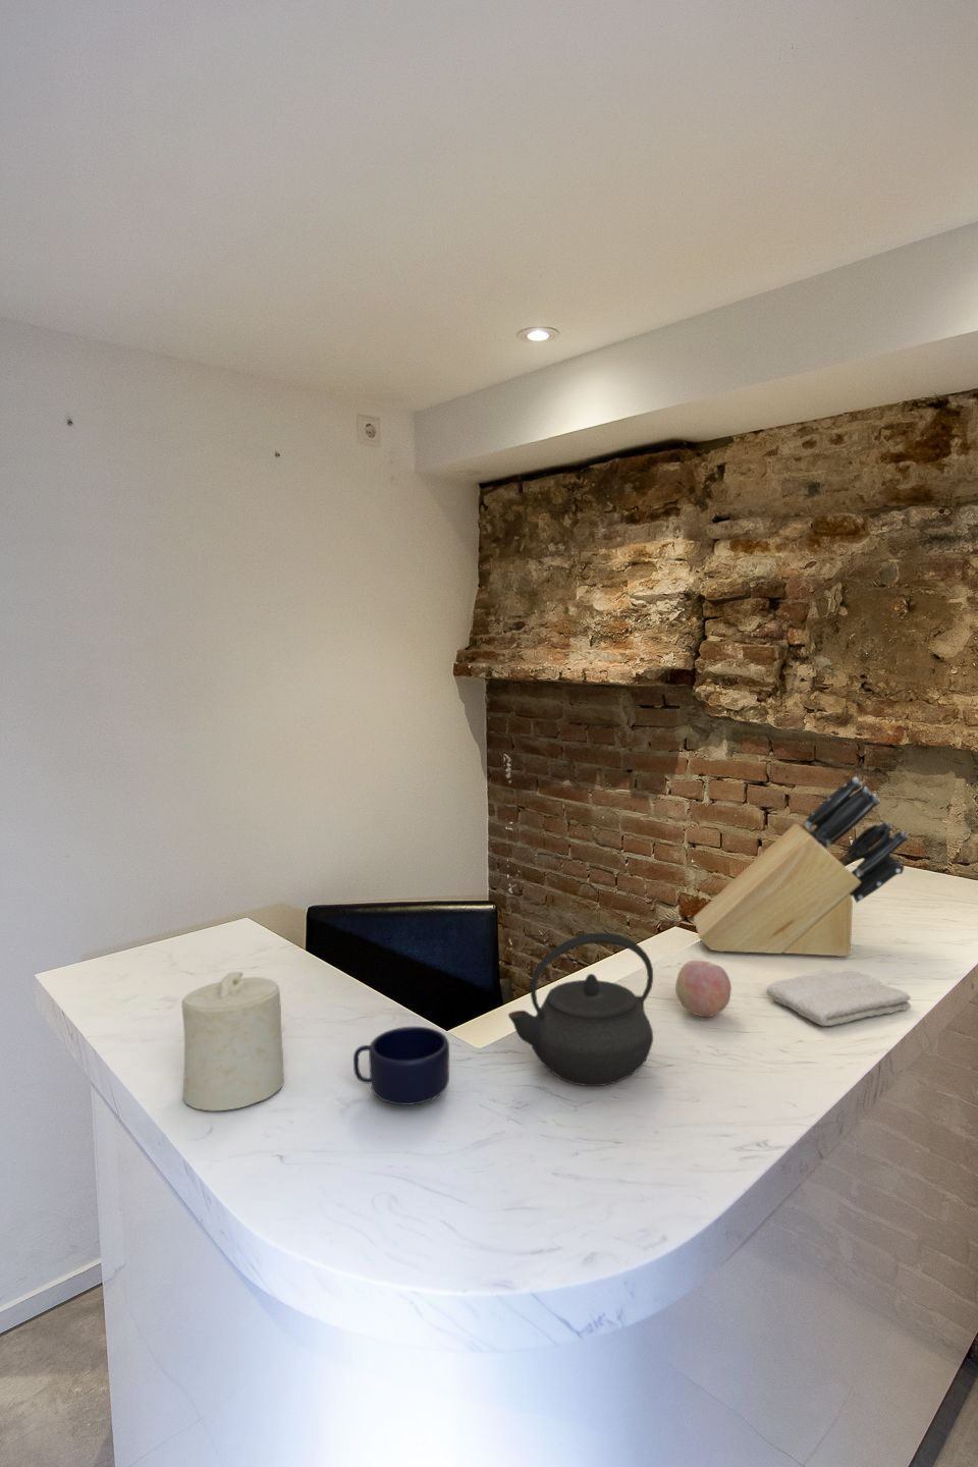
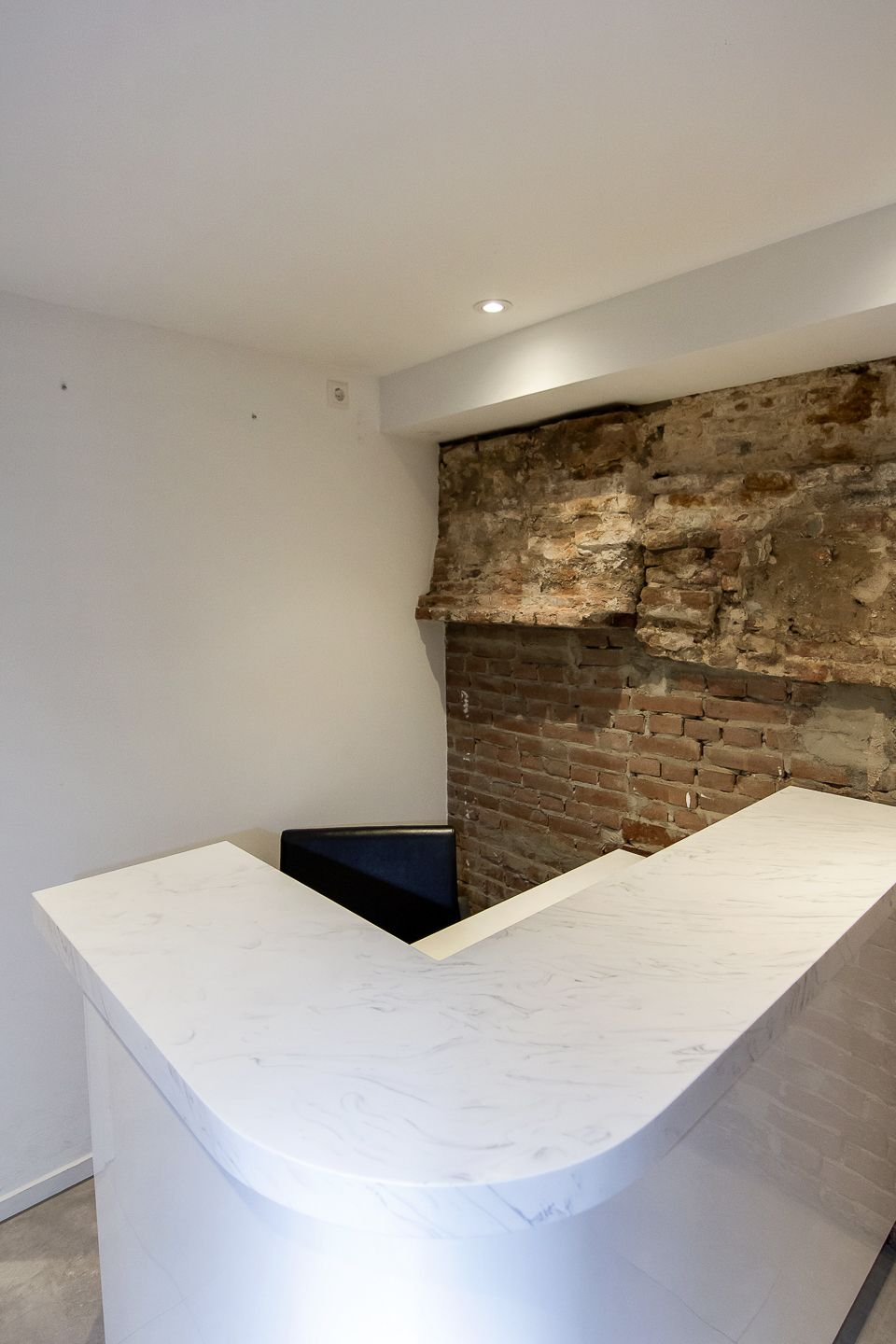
- knife block (796, 863)
- mug (401, 1068)
- washcloth (838, 994)
- fruit (702, 988)
- kettle (582, 1001)
- candle (231, 1031)
